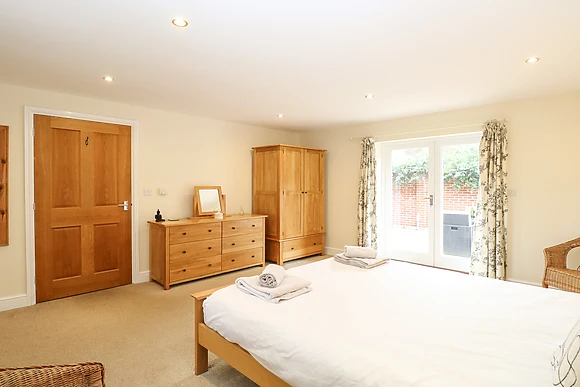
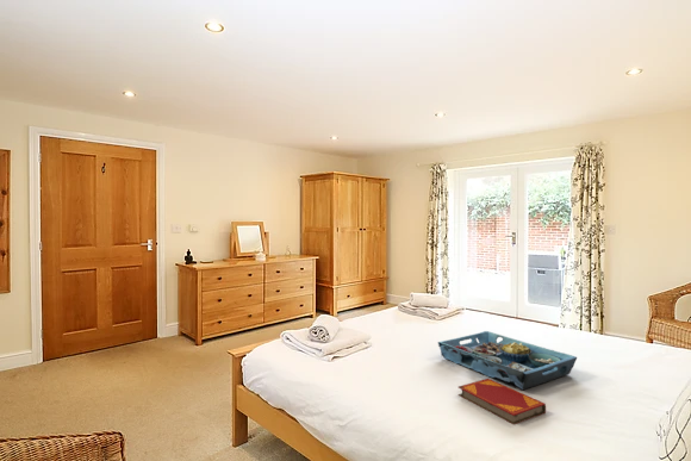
+ serving tray (503, 355)
+ hardback book (499, 399)
